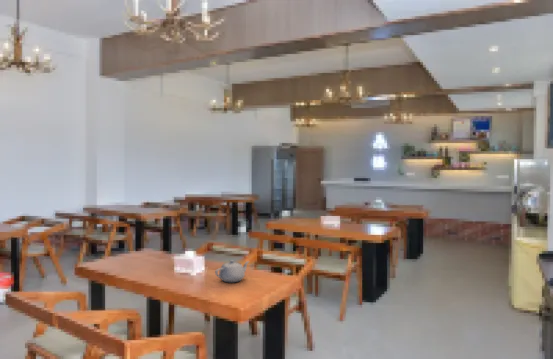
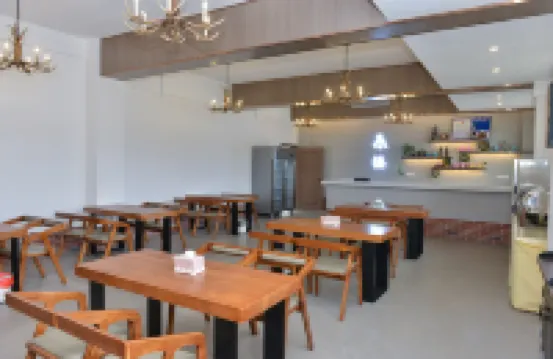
- teapot (232, 270)
